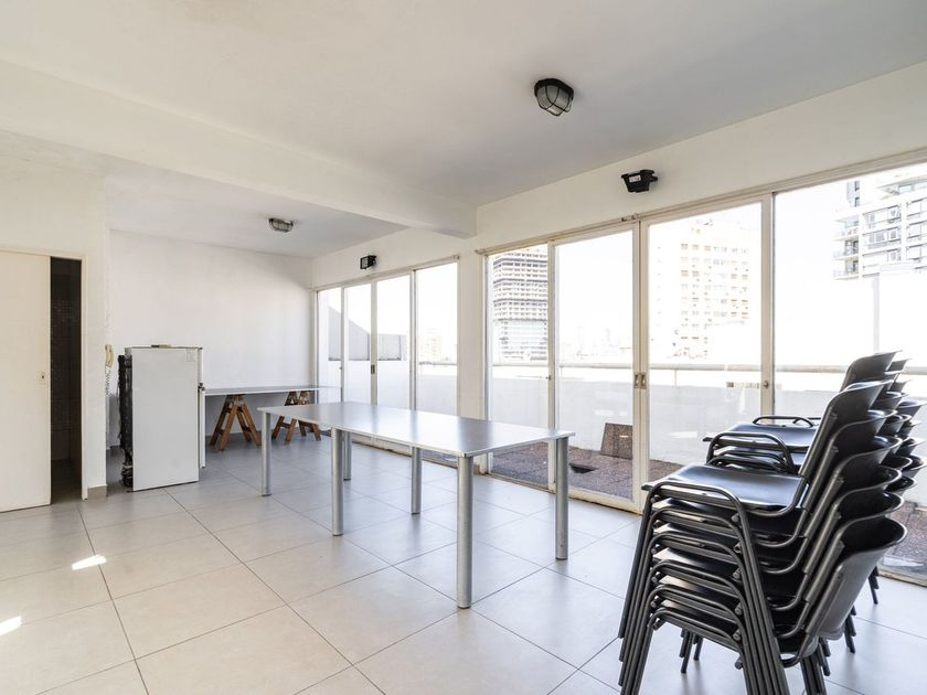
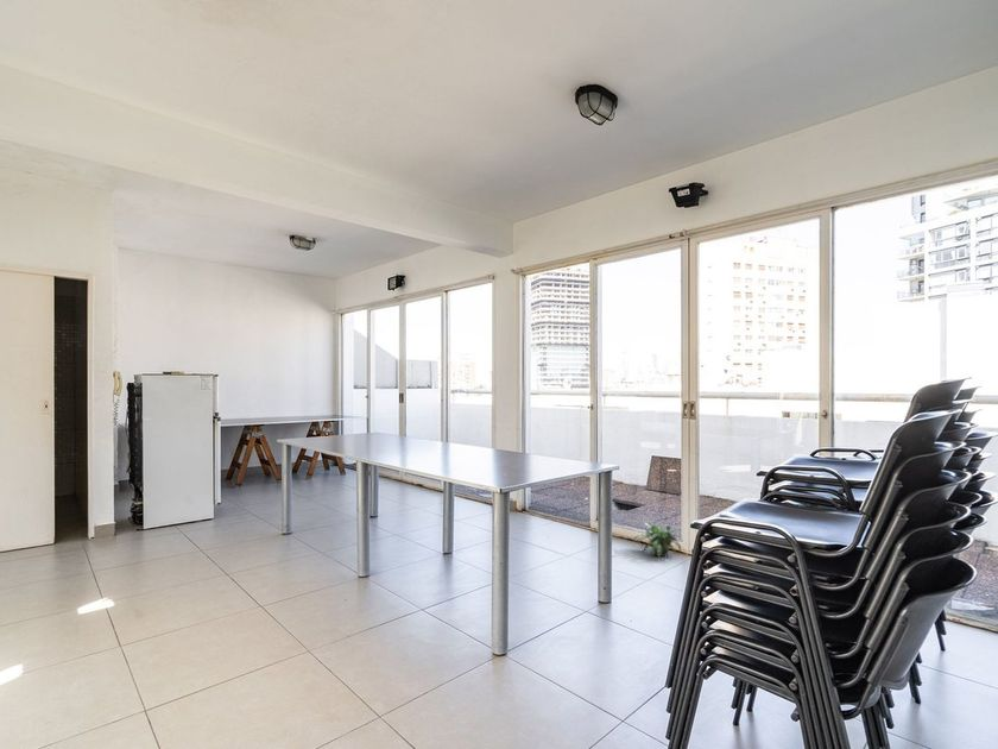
+ potted plant (656, 537)
